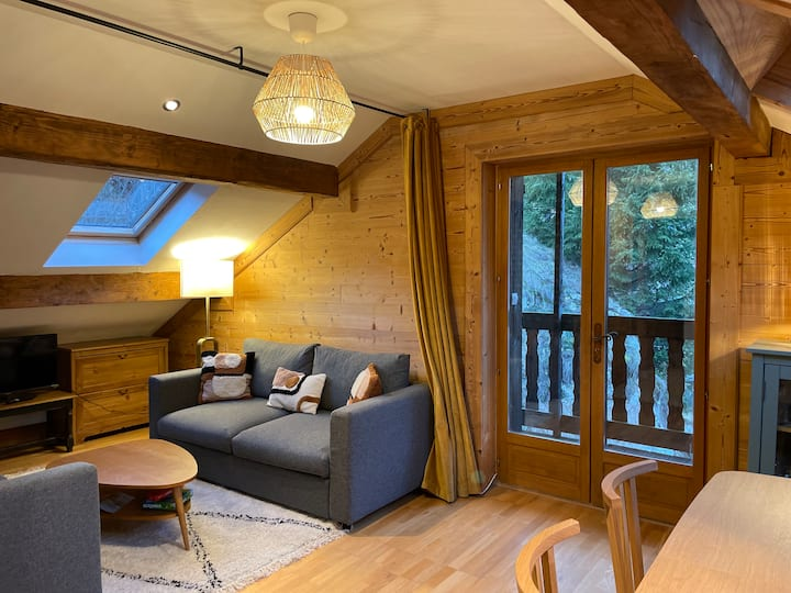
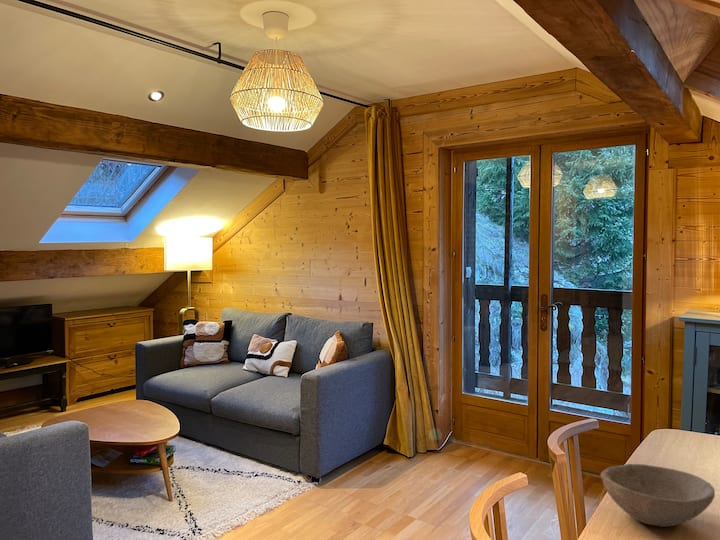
+ bowl (655, 497)
